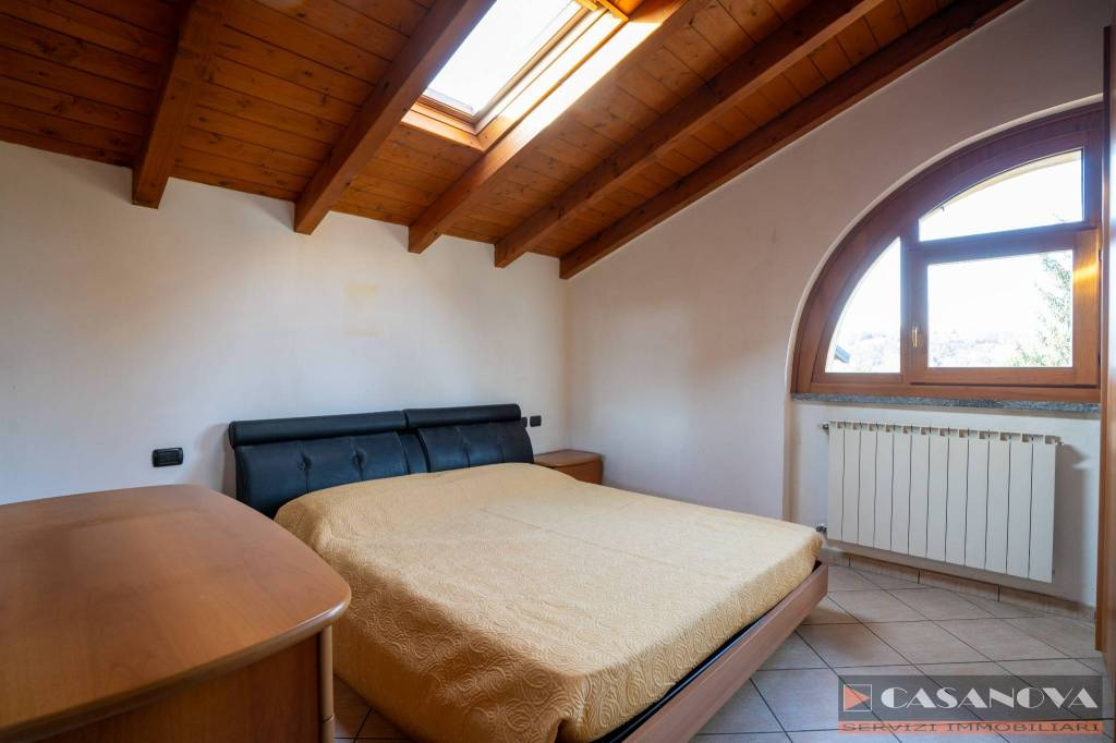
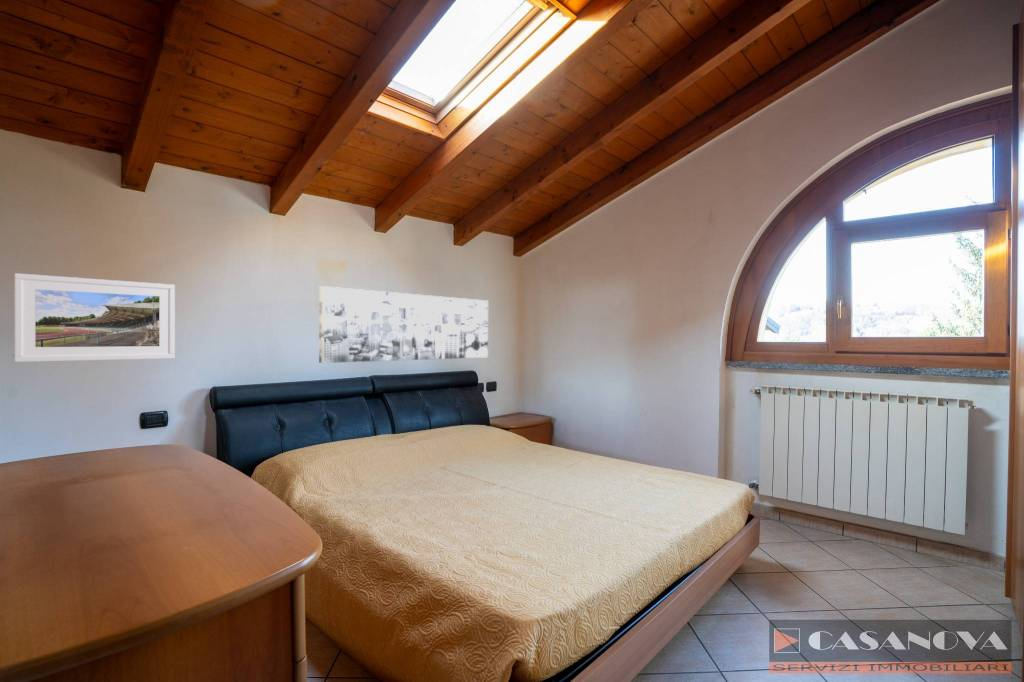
+ wall art (415, 327)
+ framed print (101, 319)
